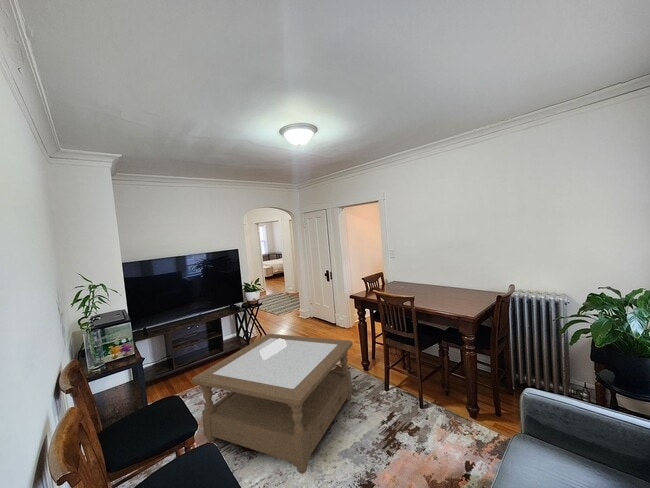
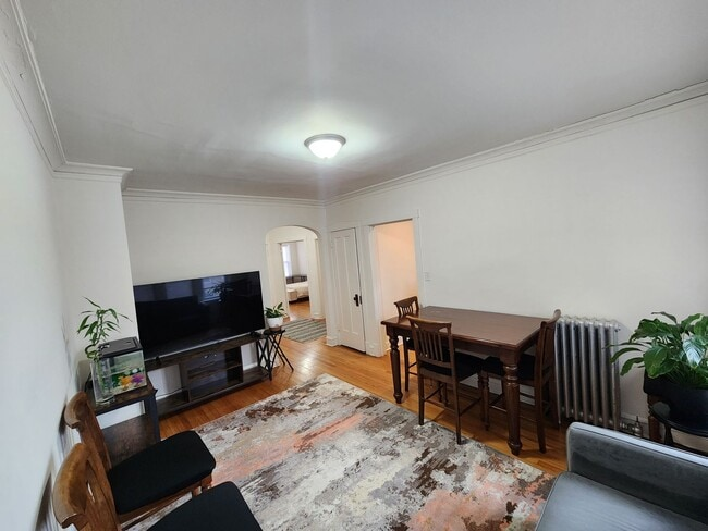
- coffee table (282, 388)
